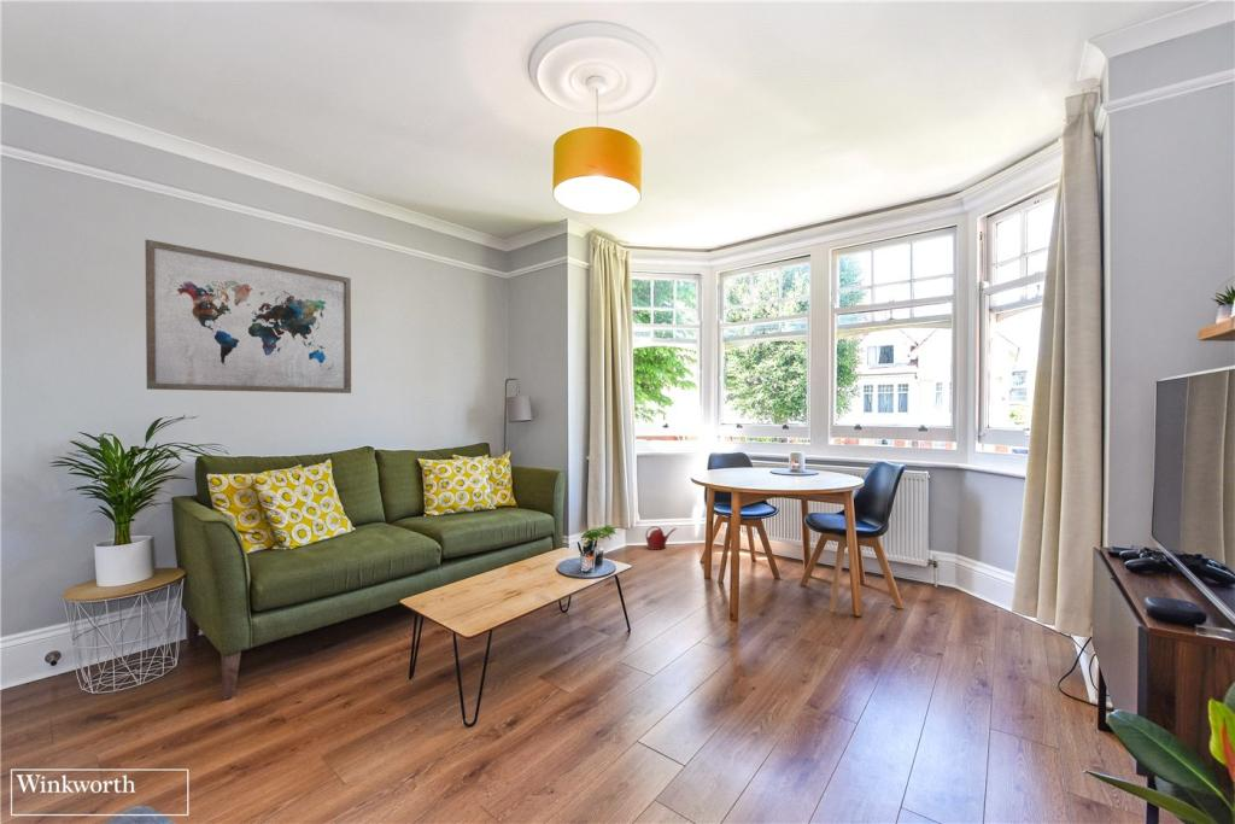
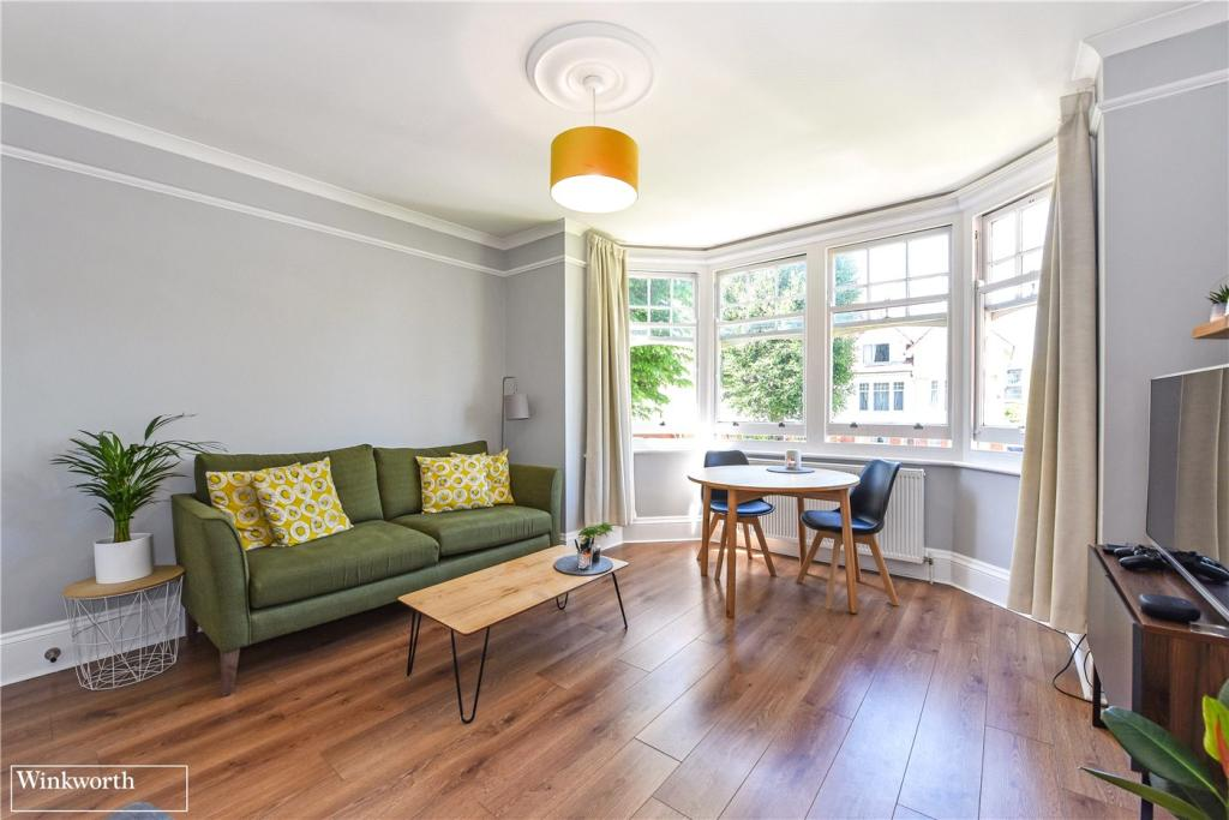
- wall art (262, 326)
- watering can (661, 536)
